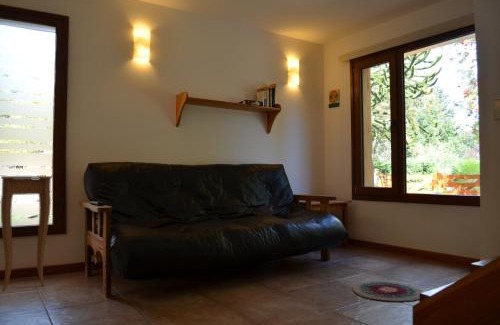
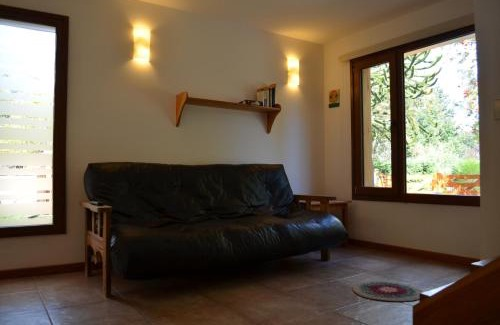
- side table (38, 230)
